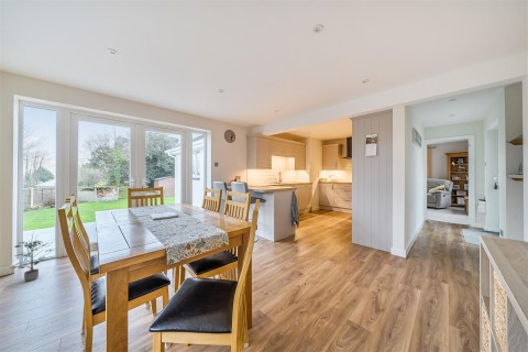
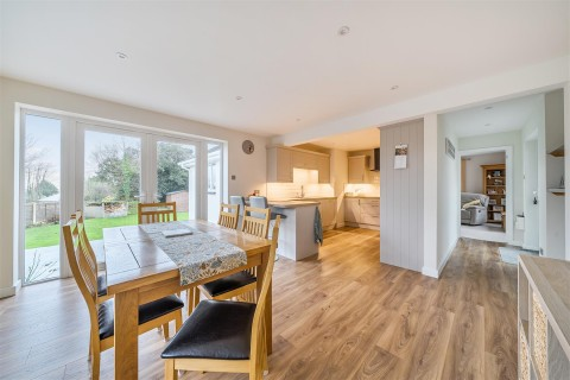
- potted plant (29, 256)
